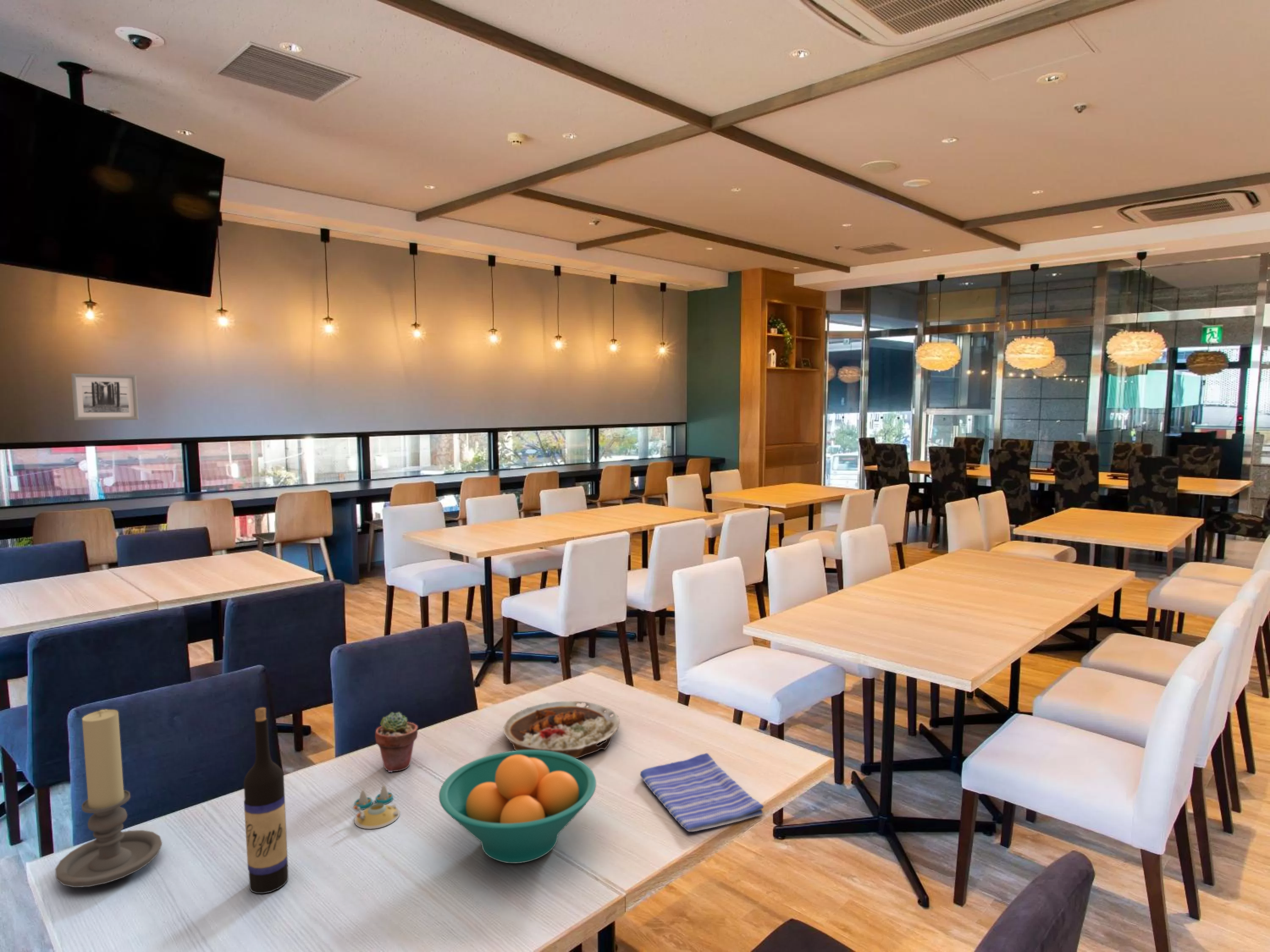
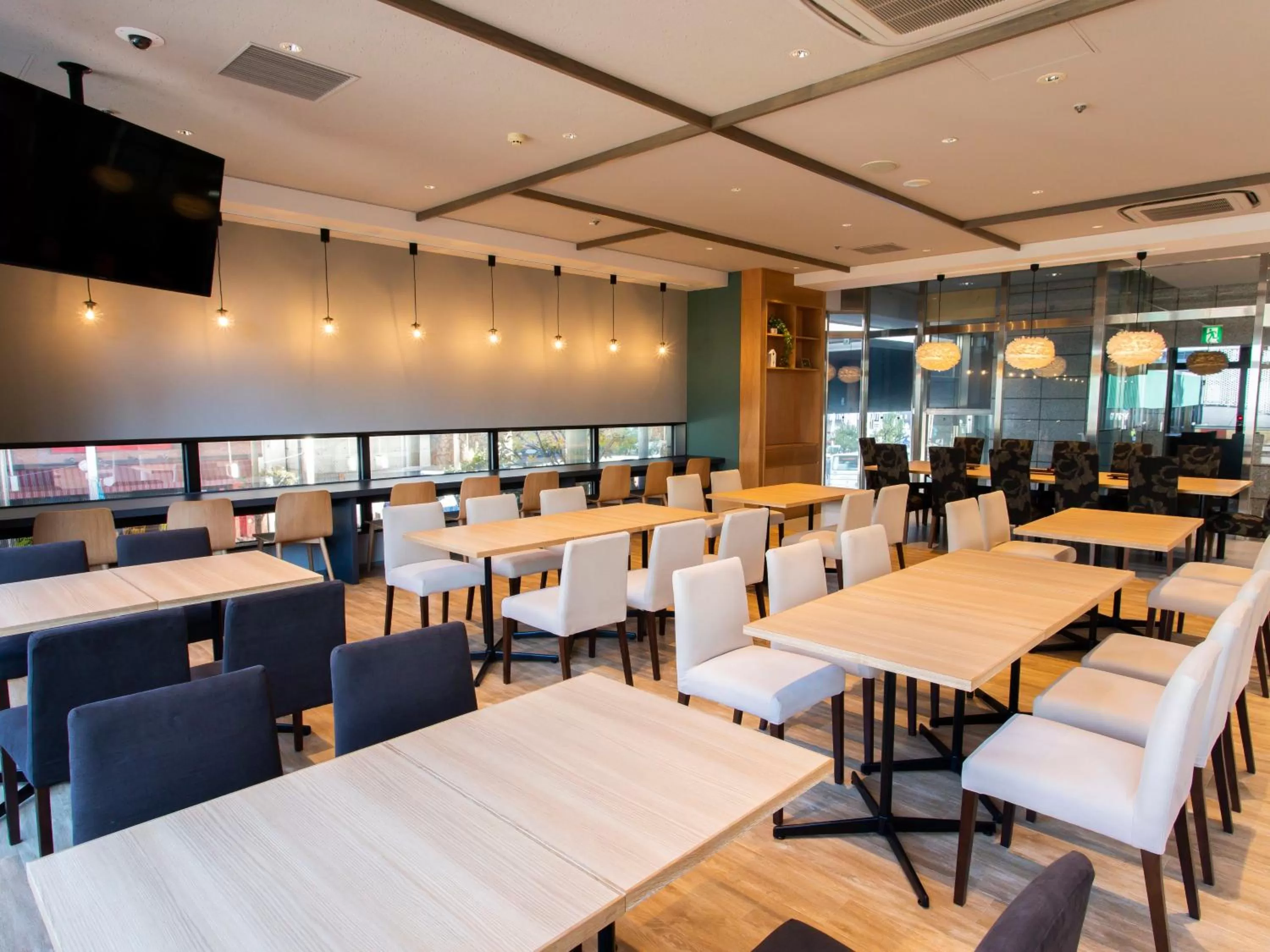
- fruit bowl (519, 800)
- dish towel (698, 789)
- plate (562, 724)
- wine bottle (265, 797)
- candle holder (106, 787)
- potted succulent (397, 739)
- salt and pepper shaker set (375, 805)
- wall art (105, 397)
